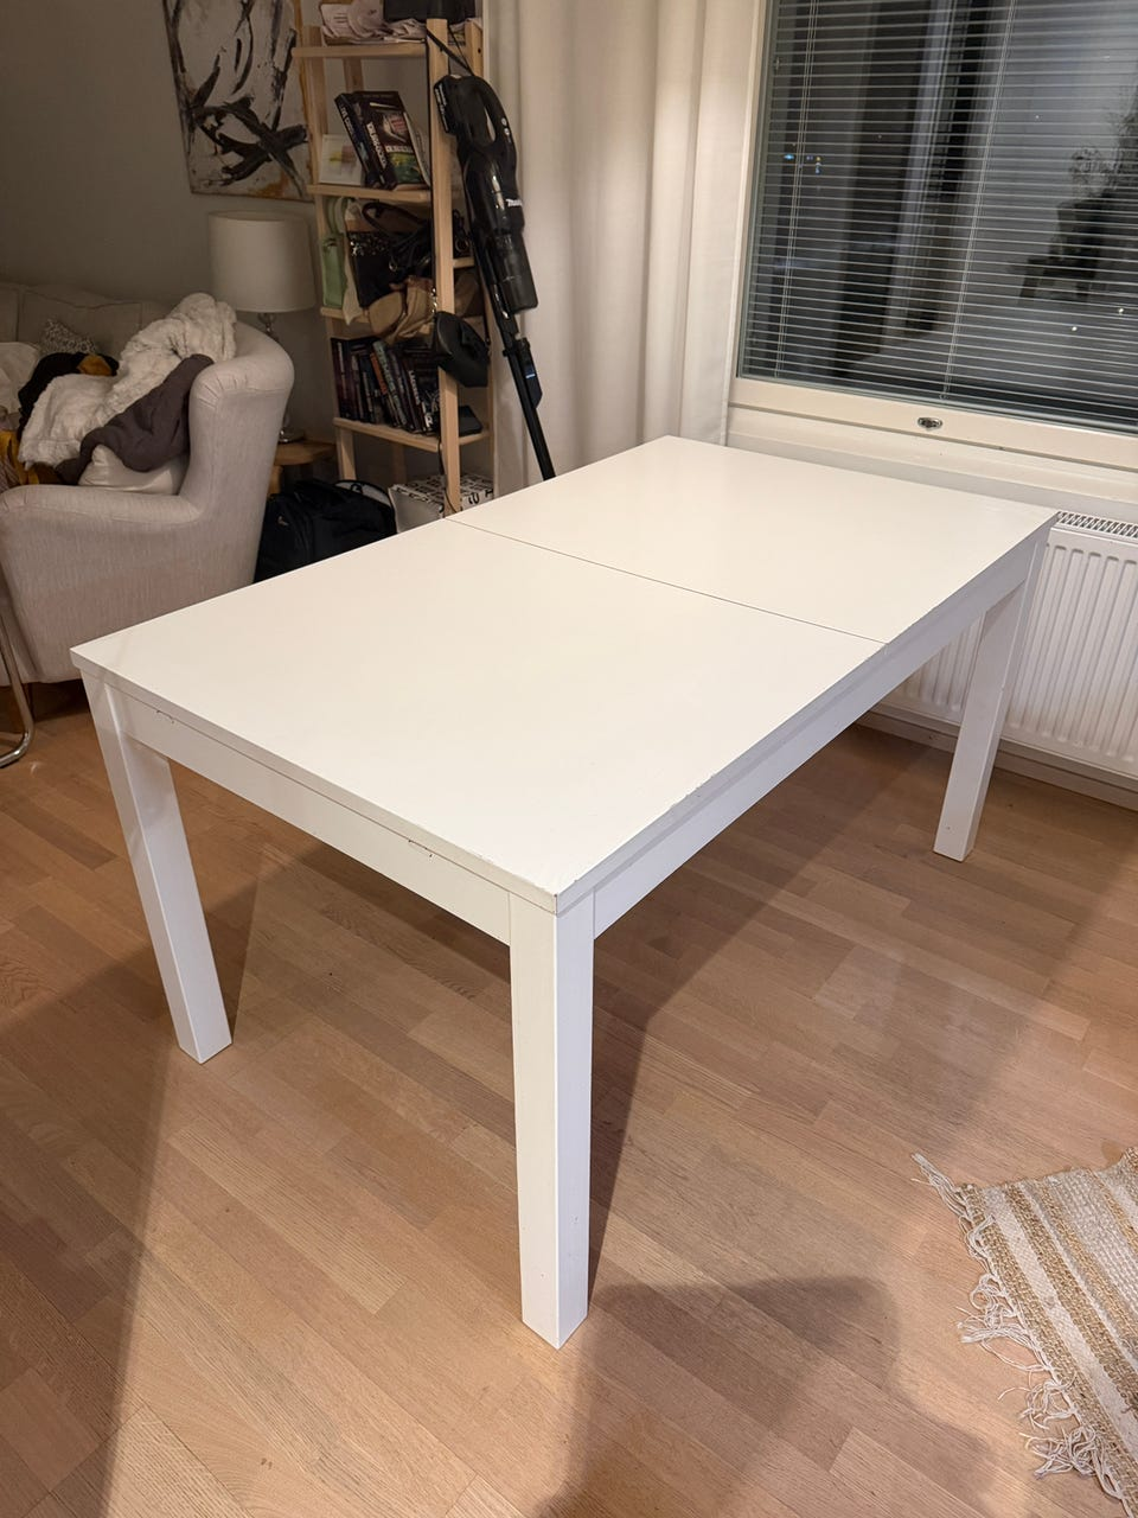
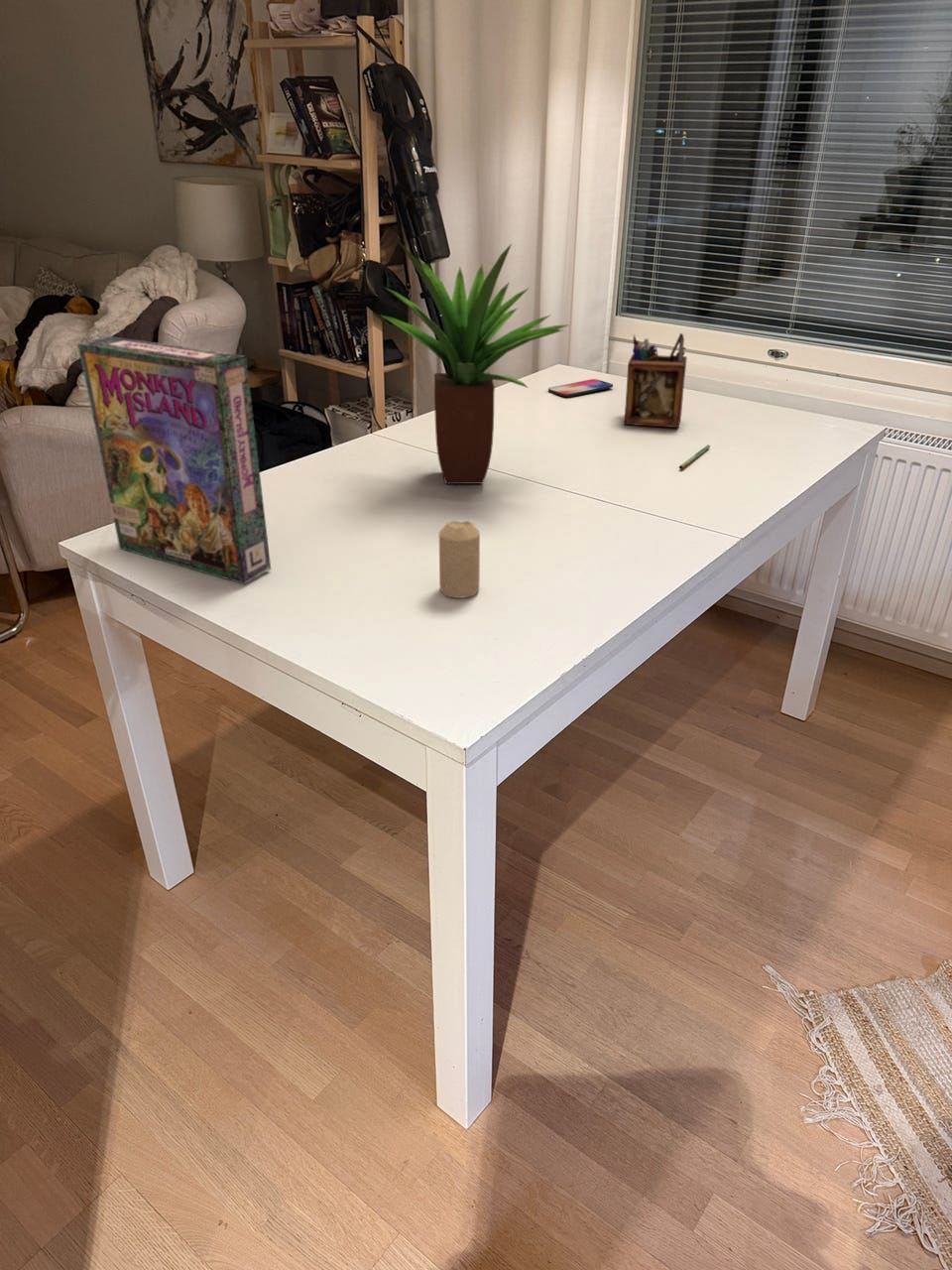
+ game box (178, 459)
+ candle (459, 557)
+ potted plant (477, 367)
+ desk organizer (655, 379)
+ smartphone (580, 387)
+ pen (694, 456)
